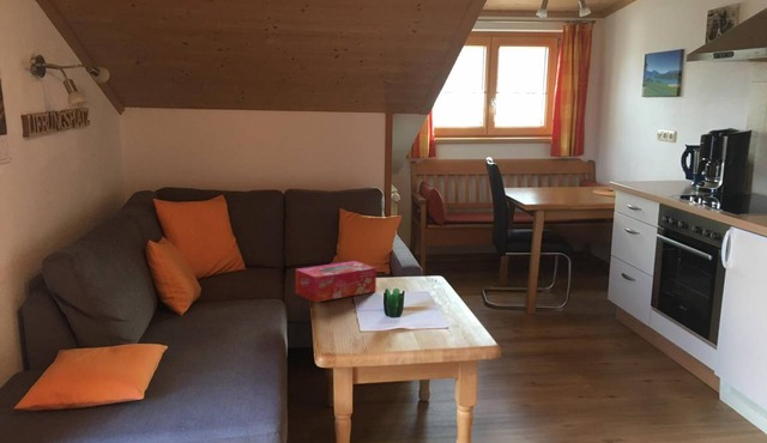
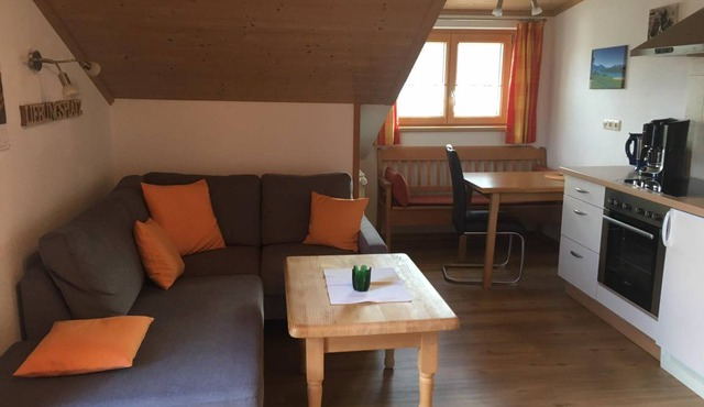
- tissue box (336, 280)
